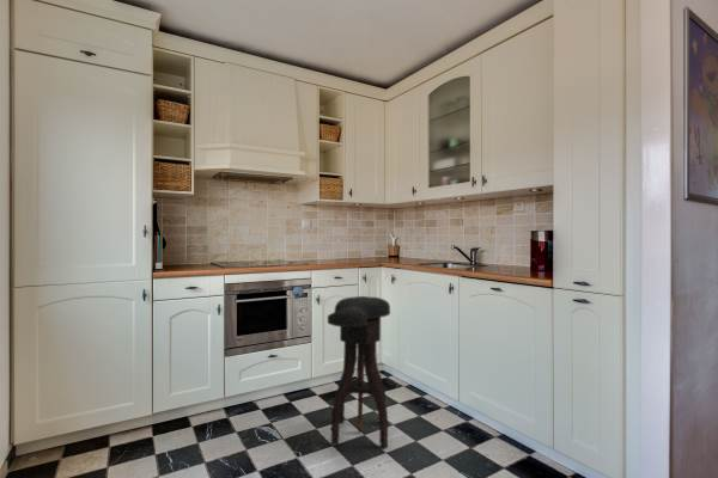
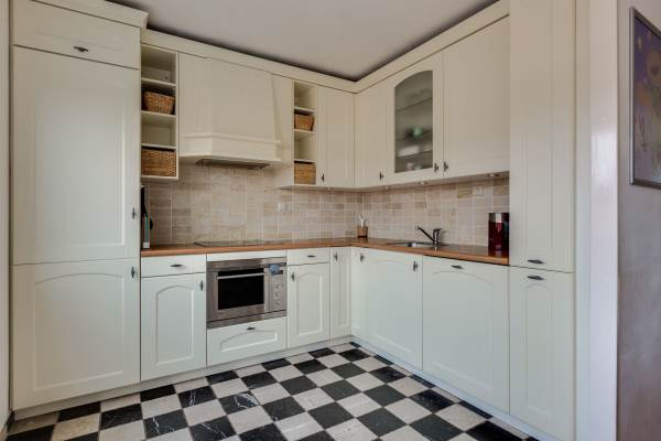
- stool (357, 368)
